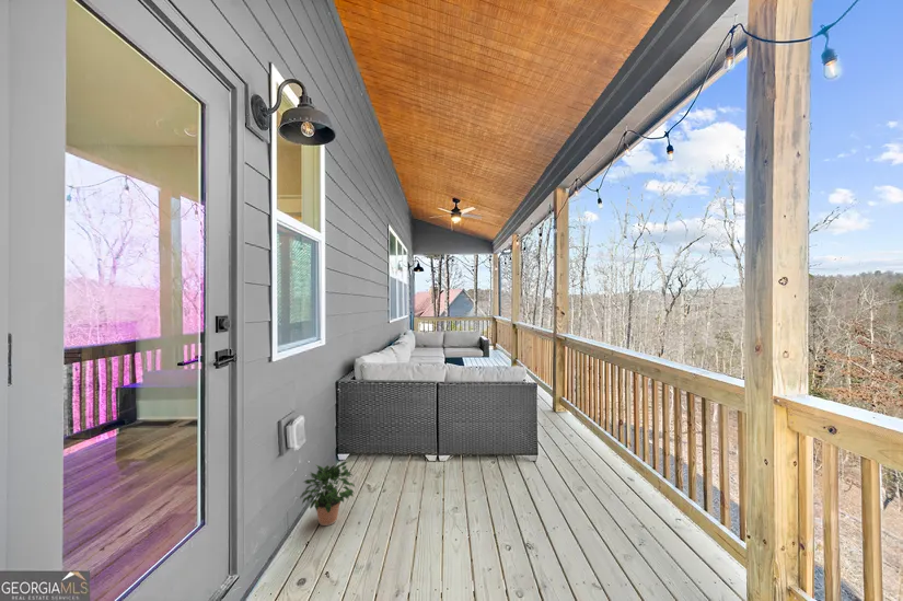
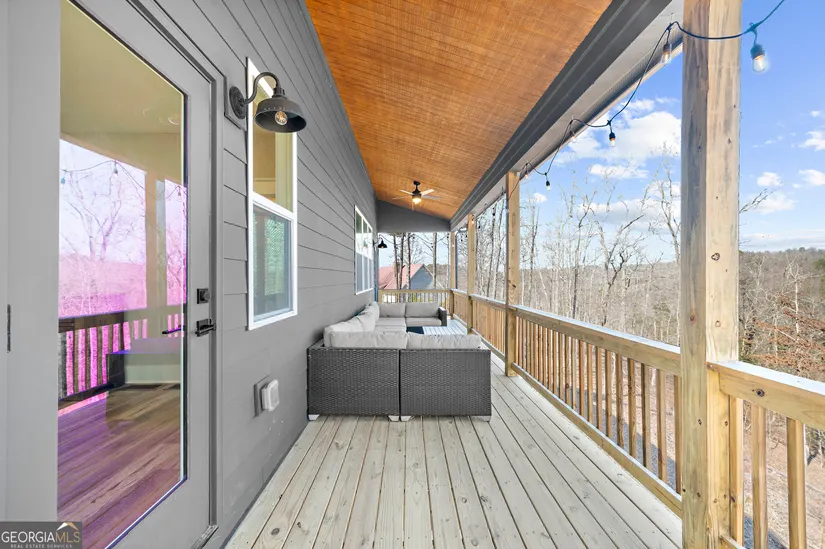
- potted plant (329, 487)
